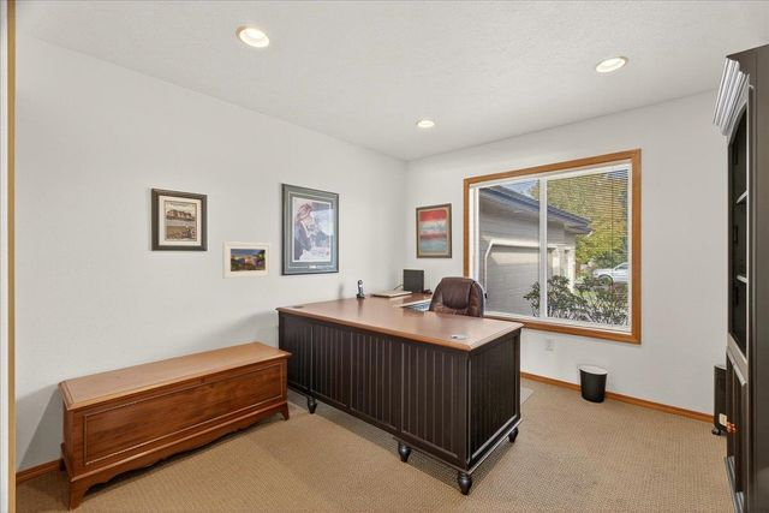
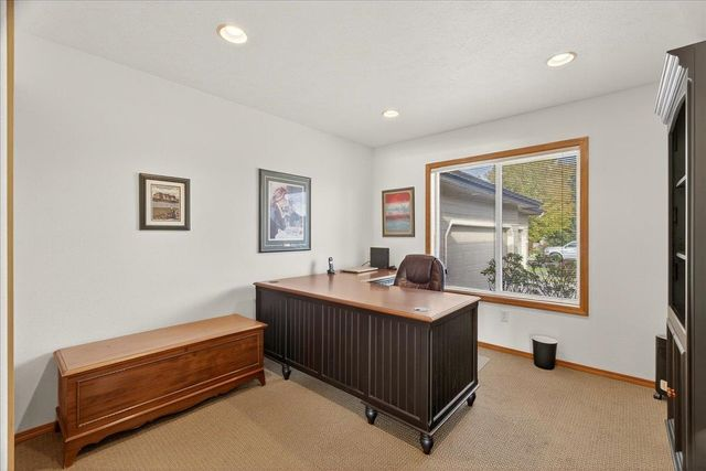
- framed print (248, 260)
